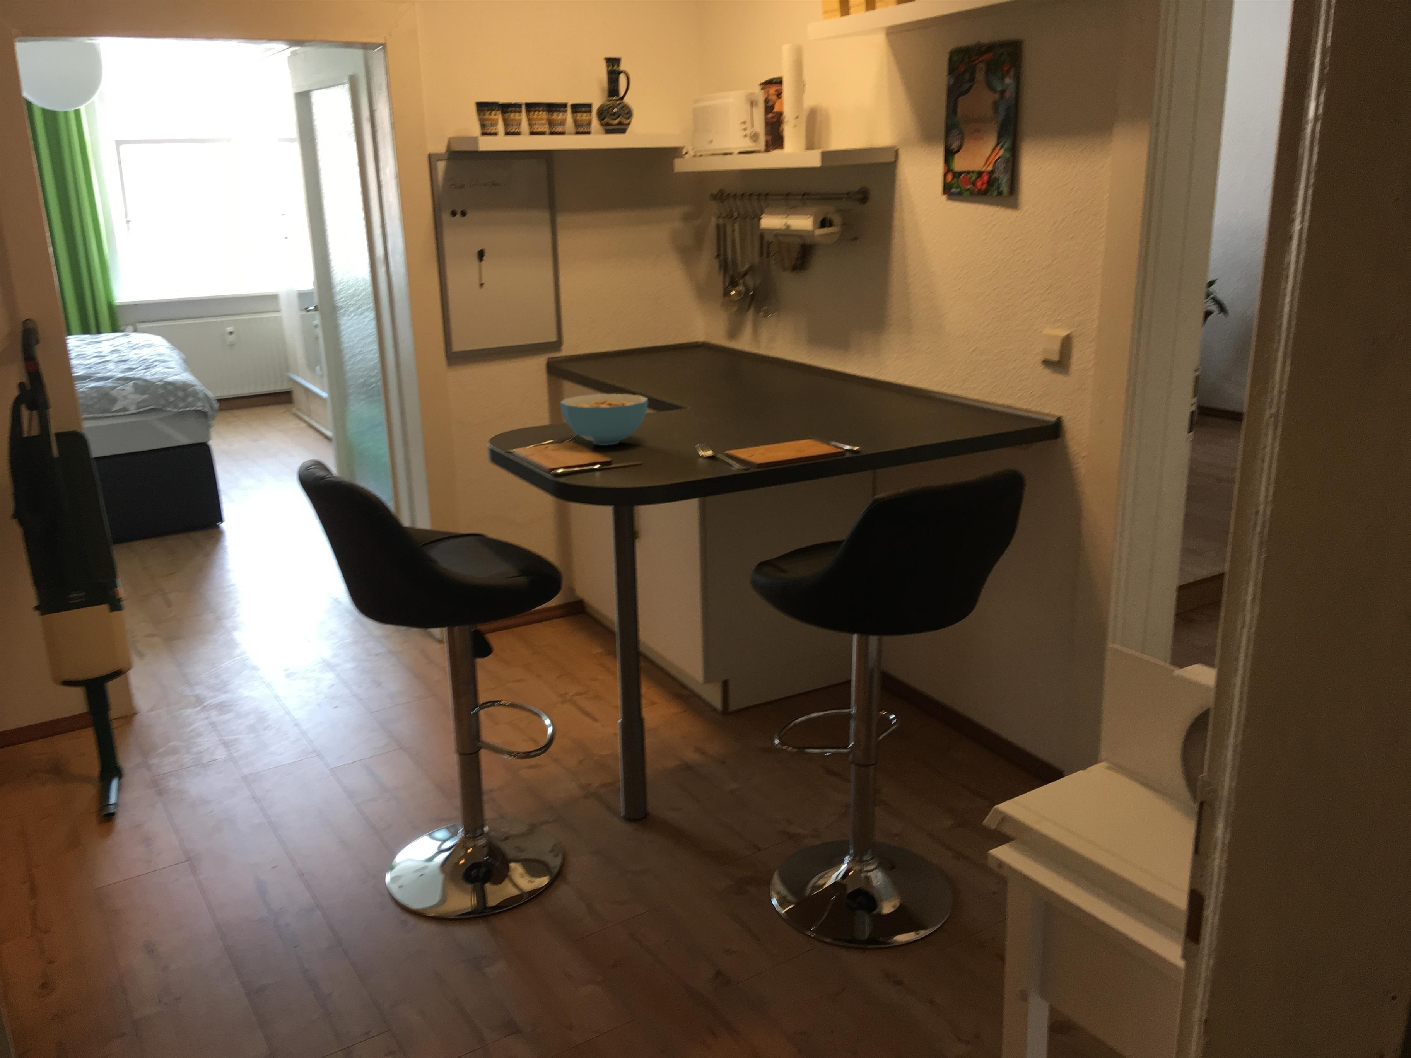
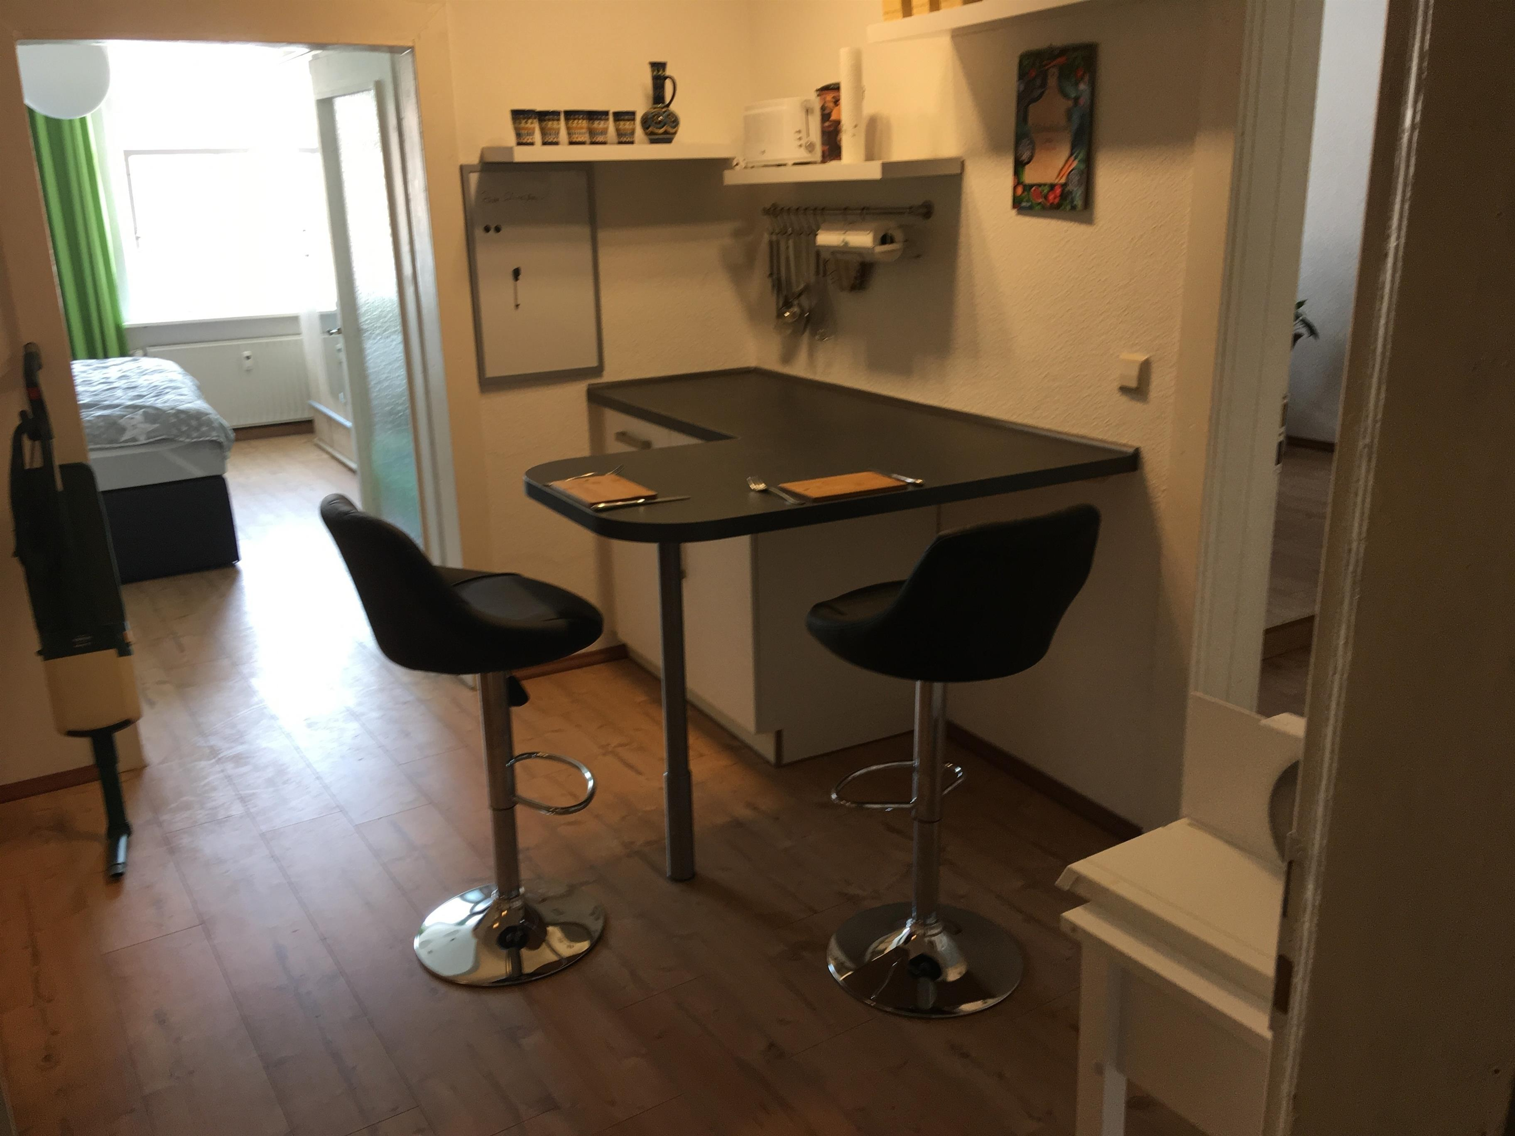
- cereal bowl (604, 421)
